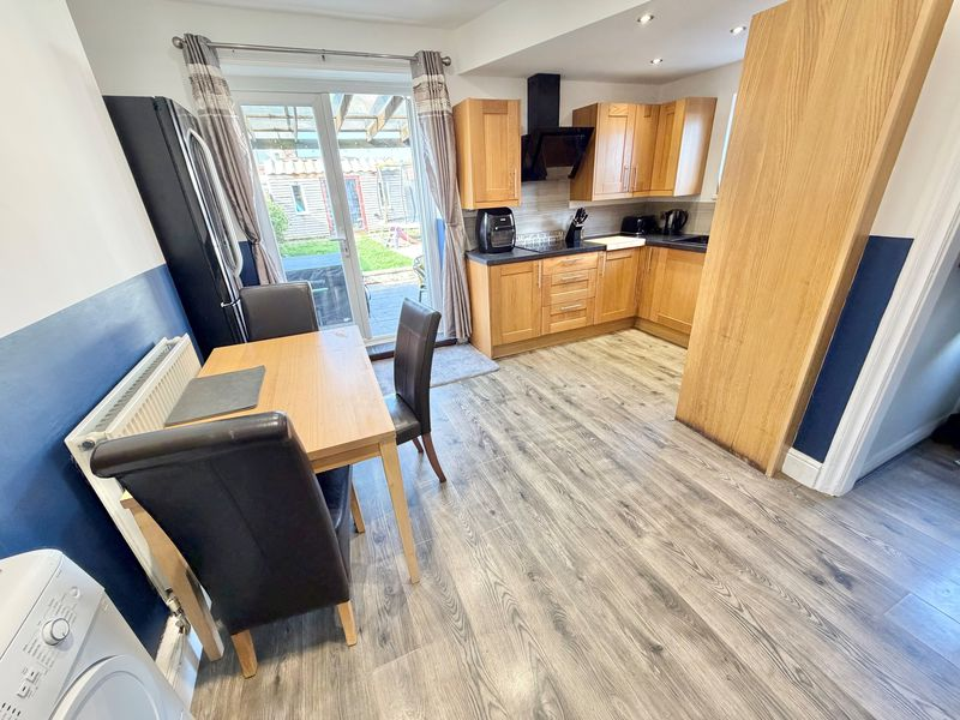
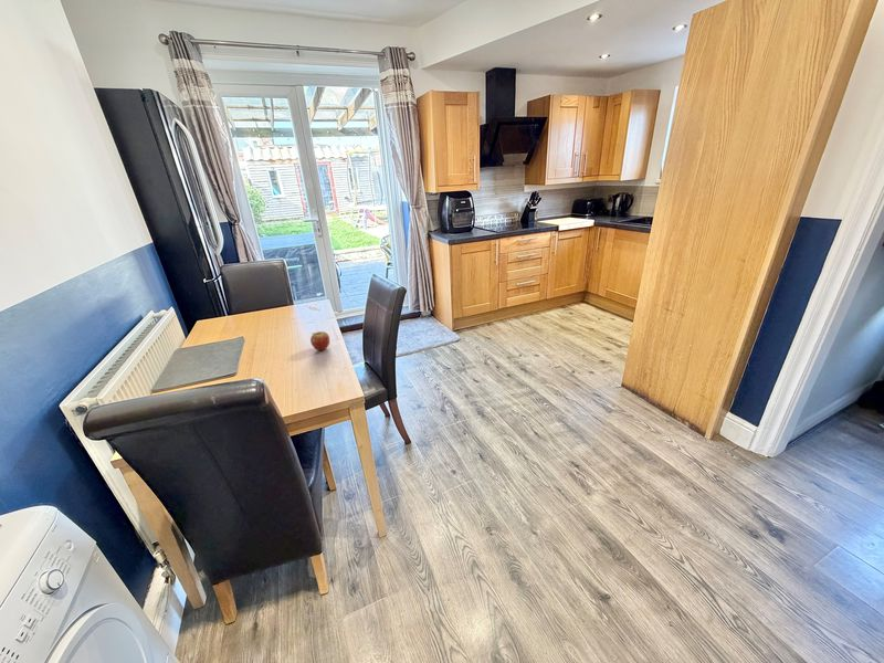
+ fruit (319, 339)
